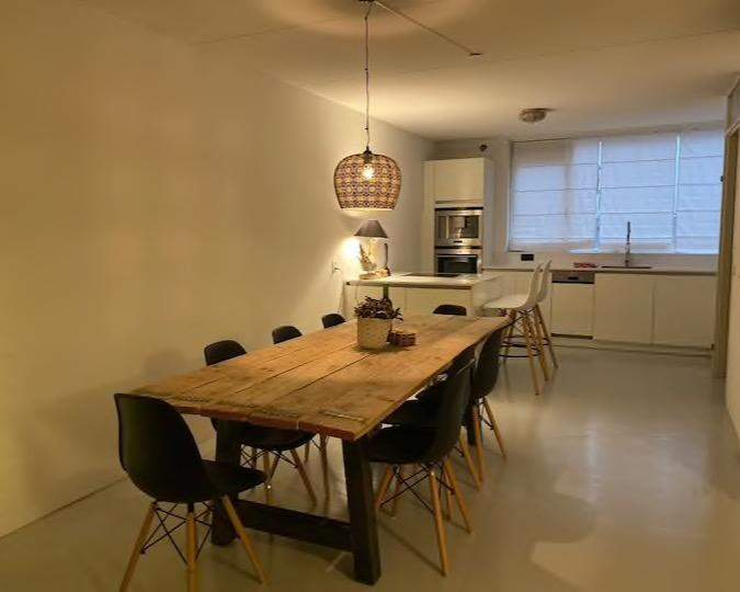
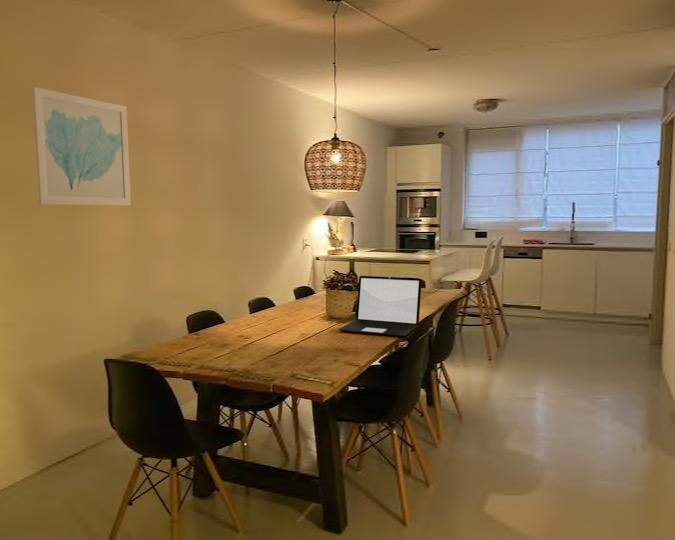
+ wall art (86, 151)
+ laptop (380, 304)
